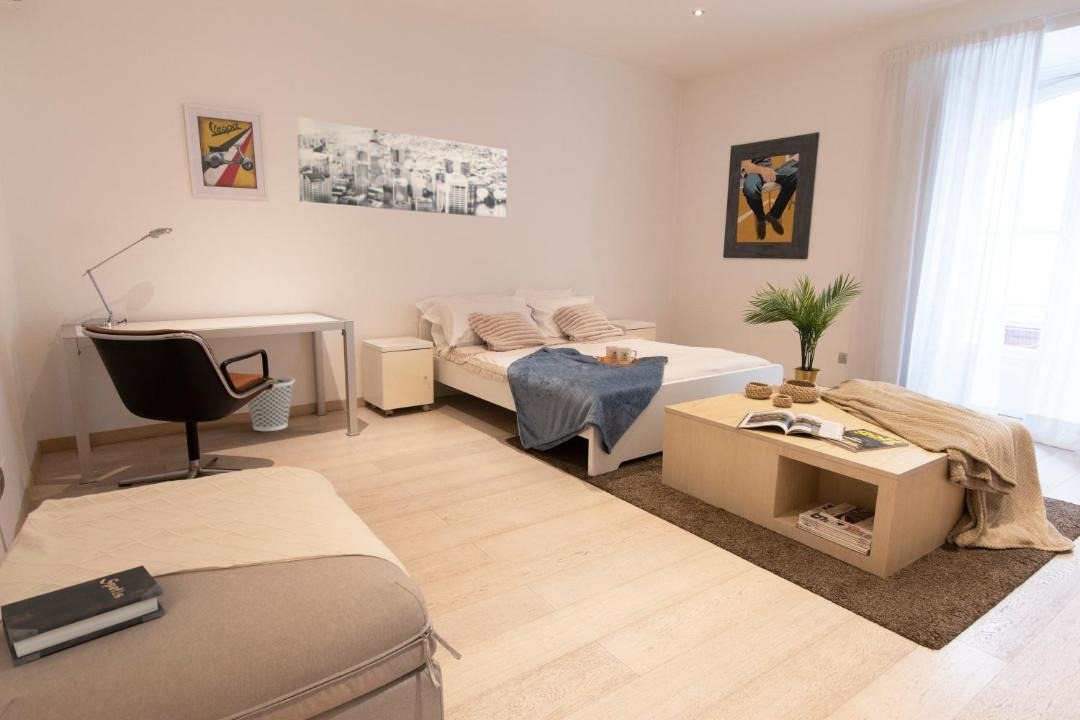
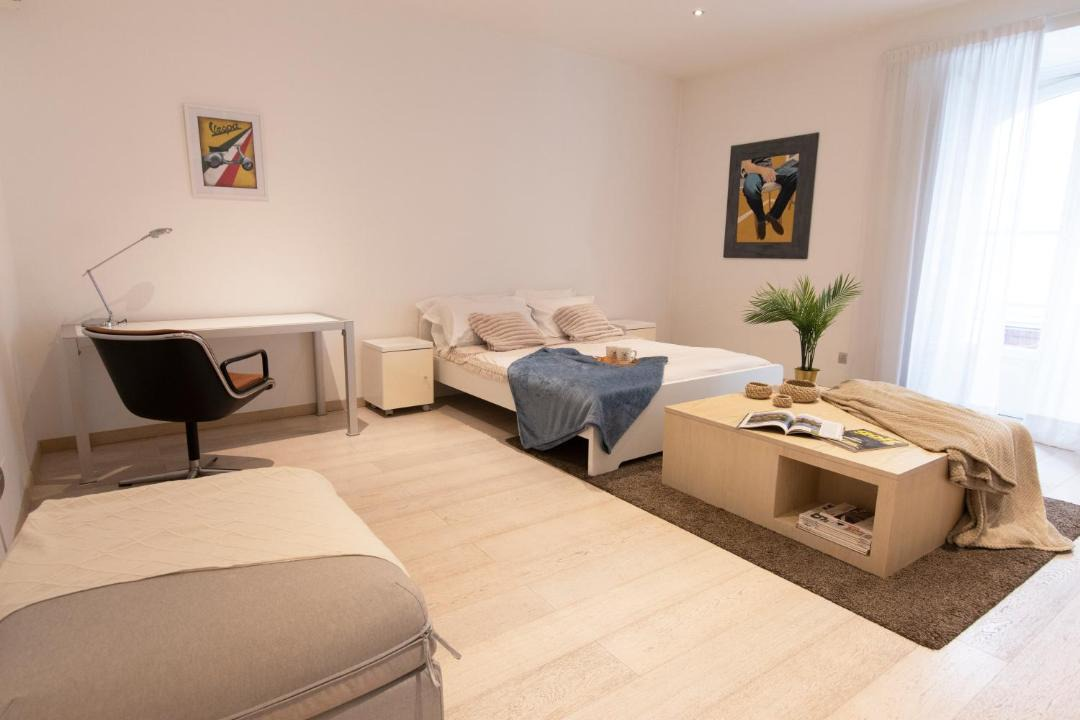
- hardback book (84, 609)
- wall art (412, 173)
- wastebasket (269, 403)
